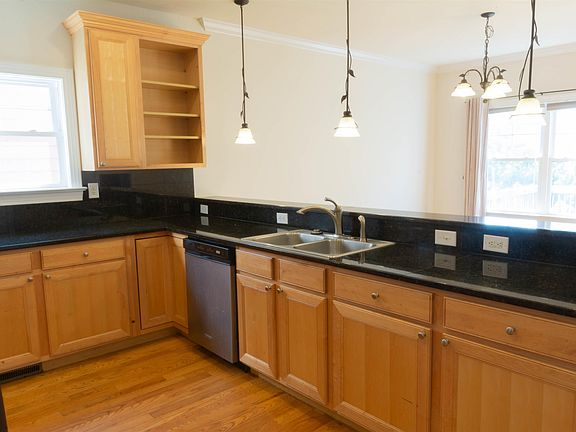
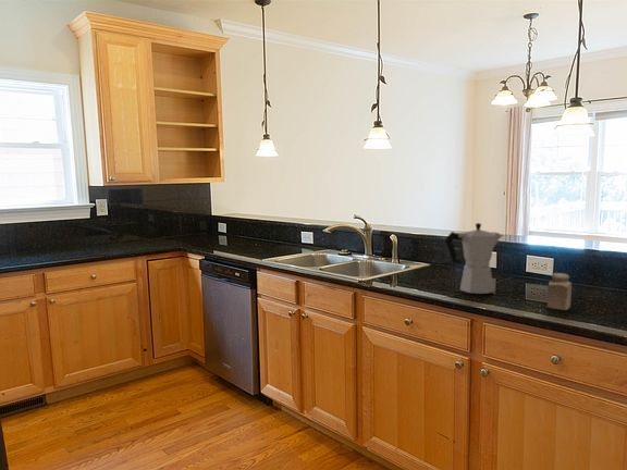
+ moka pot (474, 257)
+ salt shaker (560, 290)
